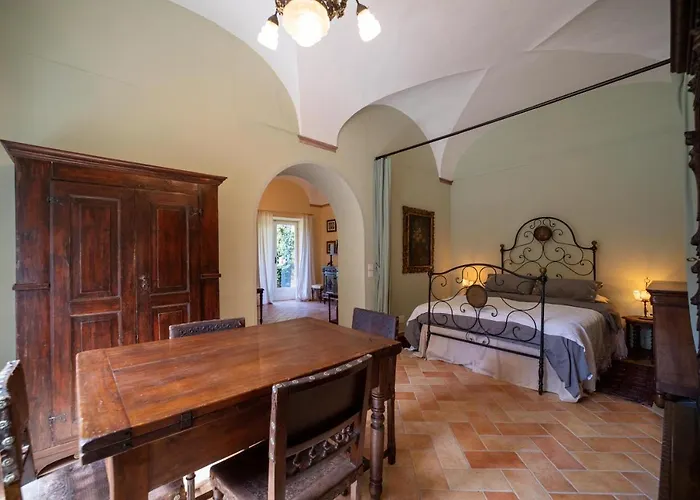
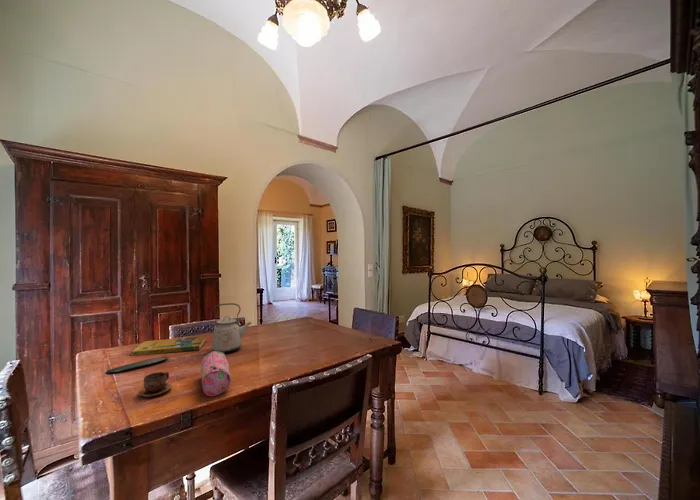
+ oval tray (139, 363)
+ kettle (232, 326)
+ booklet (171, 345)
+ pencil case (215, 371)
+ cup (156, 383)
